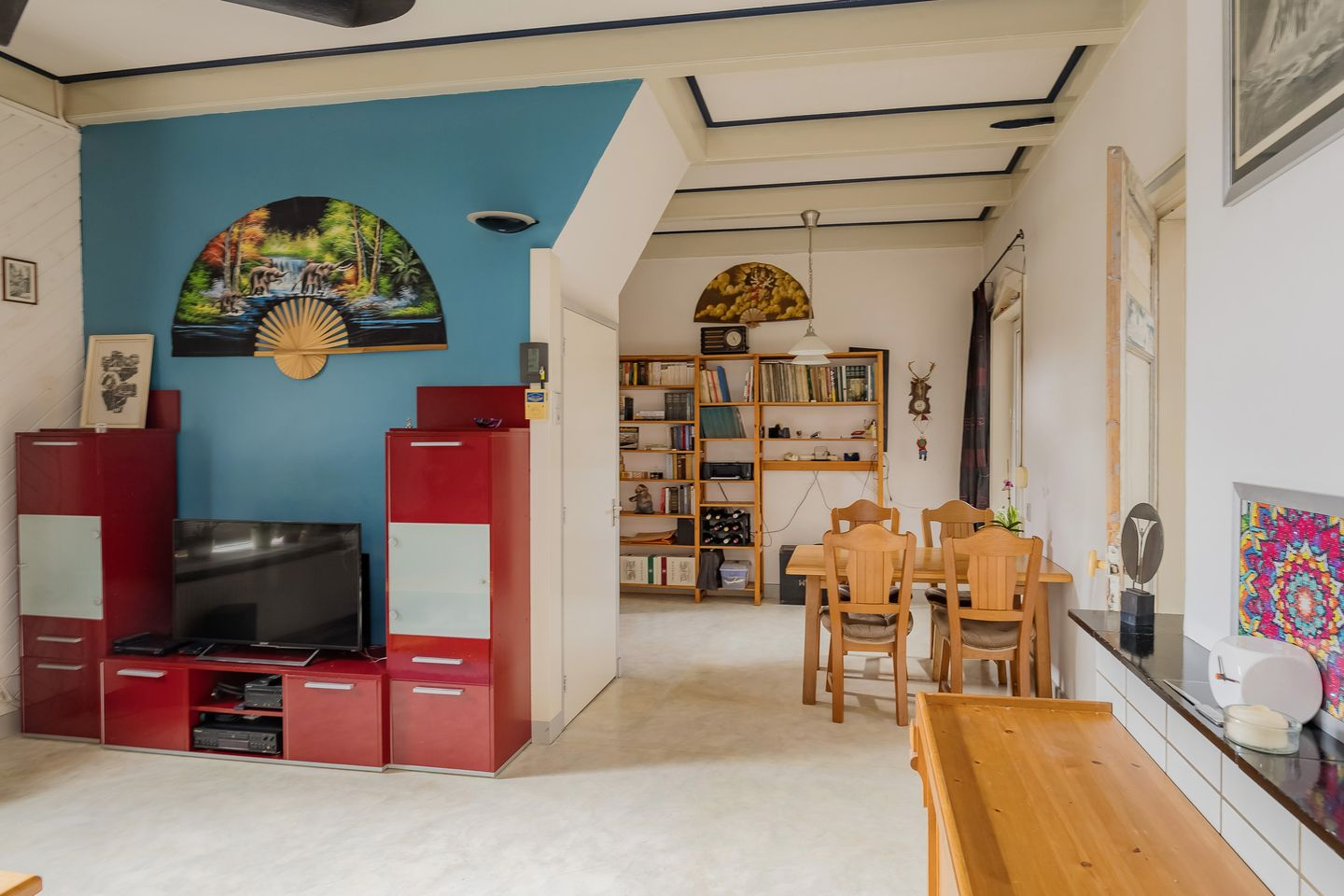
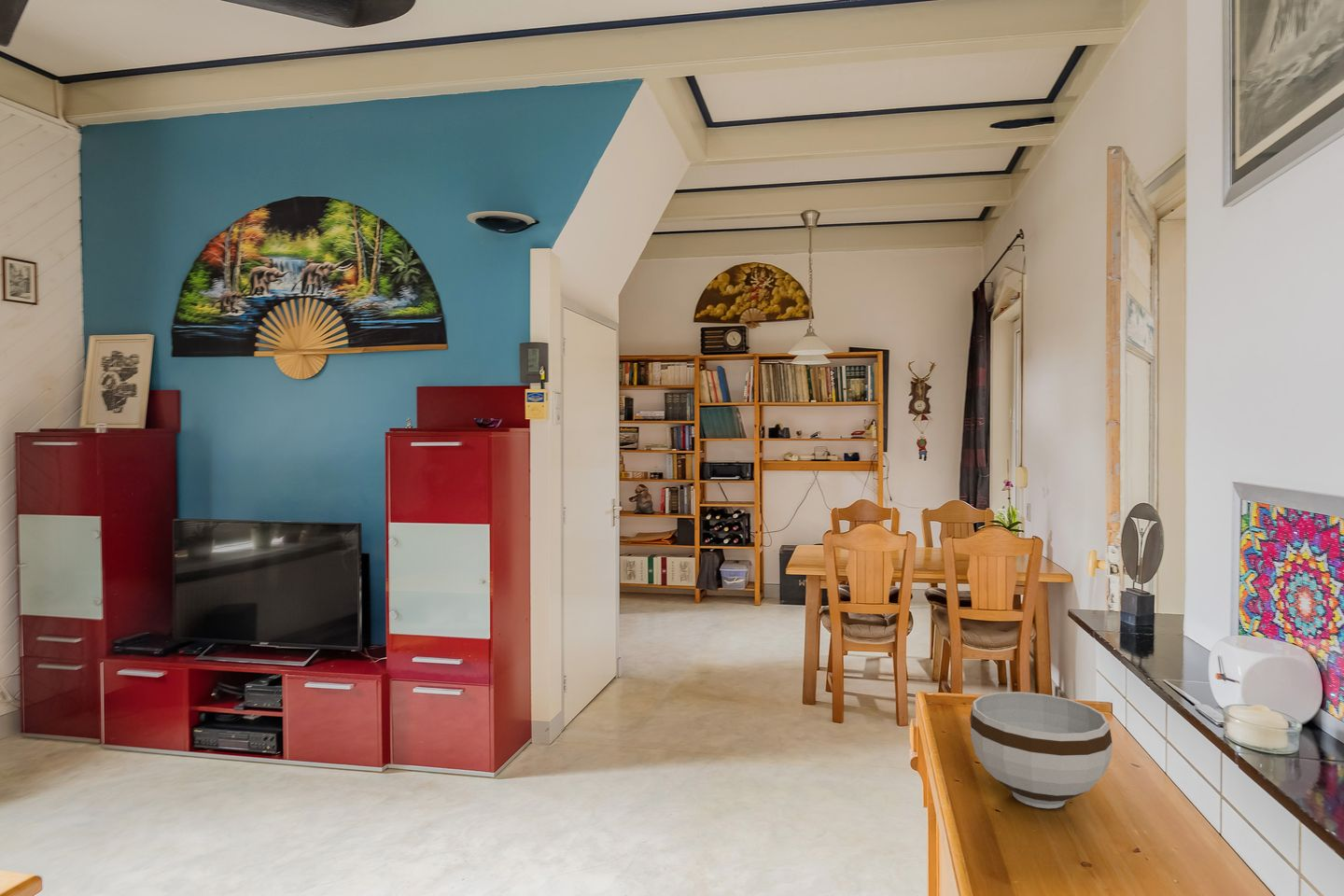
+ bowl (1038, 754)
